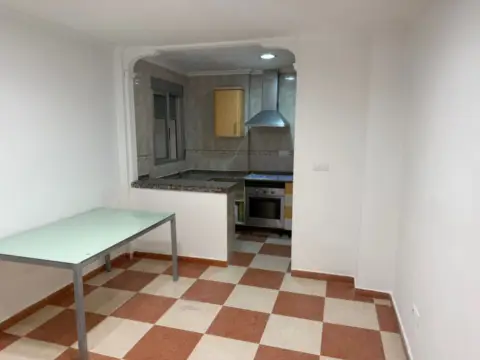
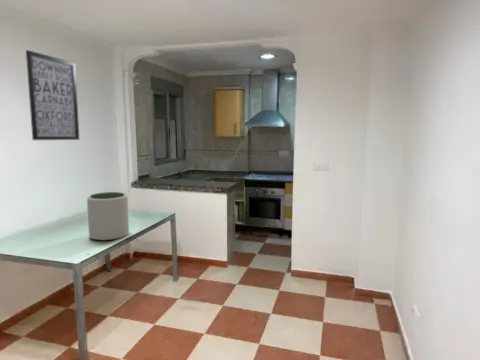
+ wall art (55, 99)
+ plant pot (108, 215)
